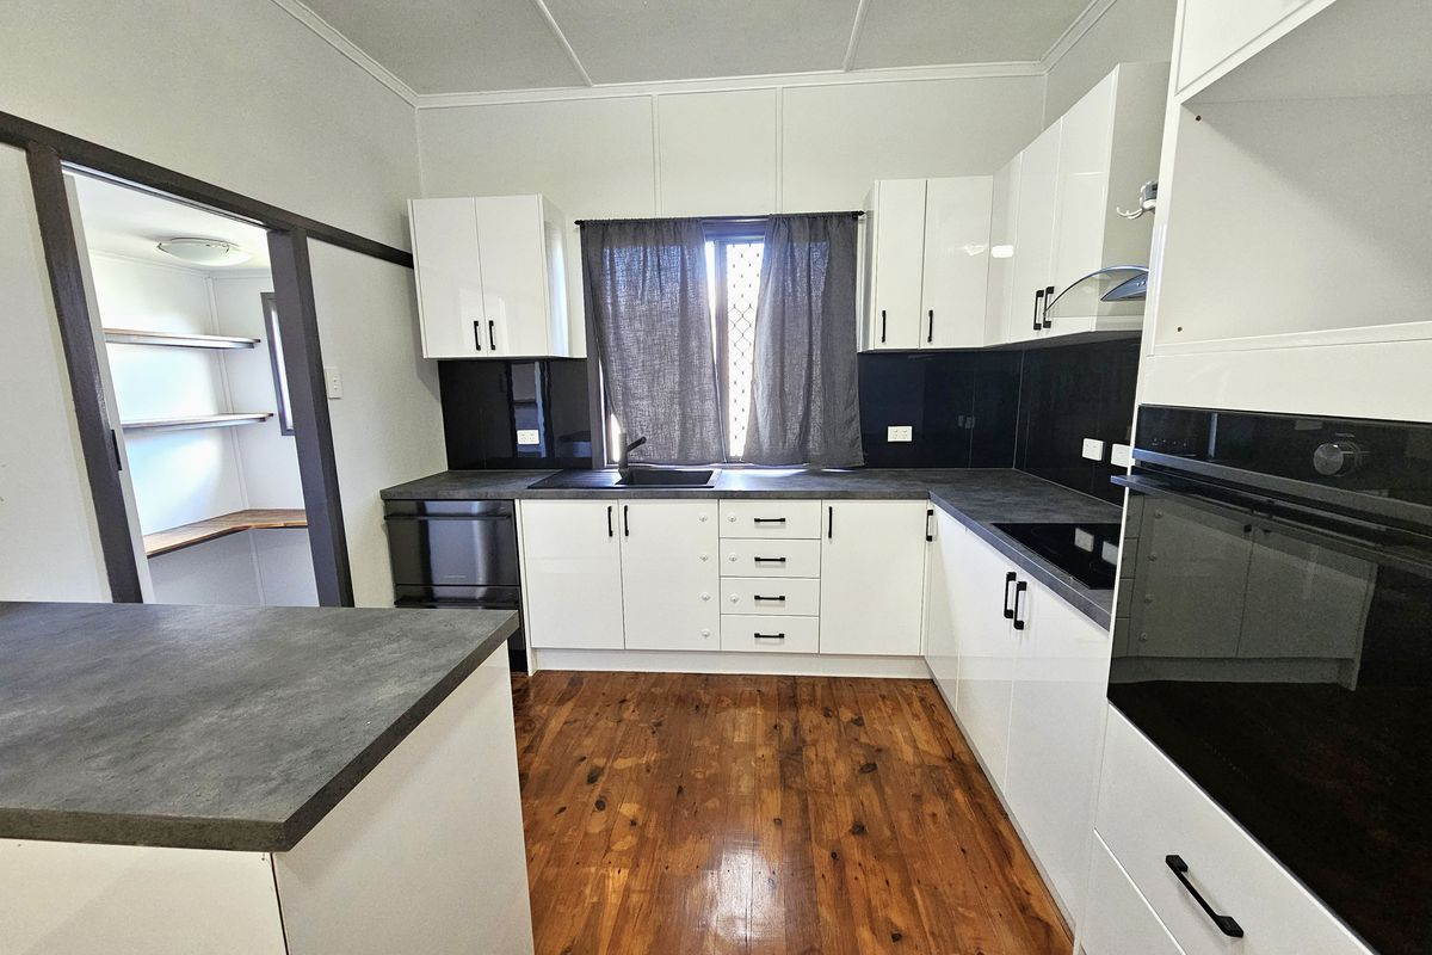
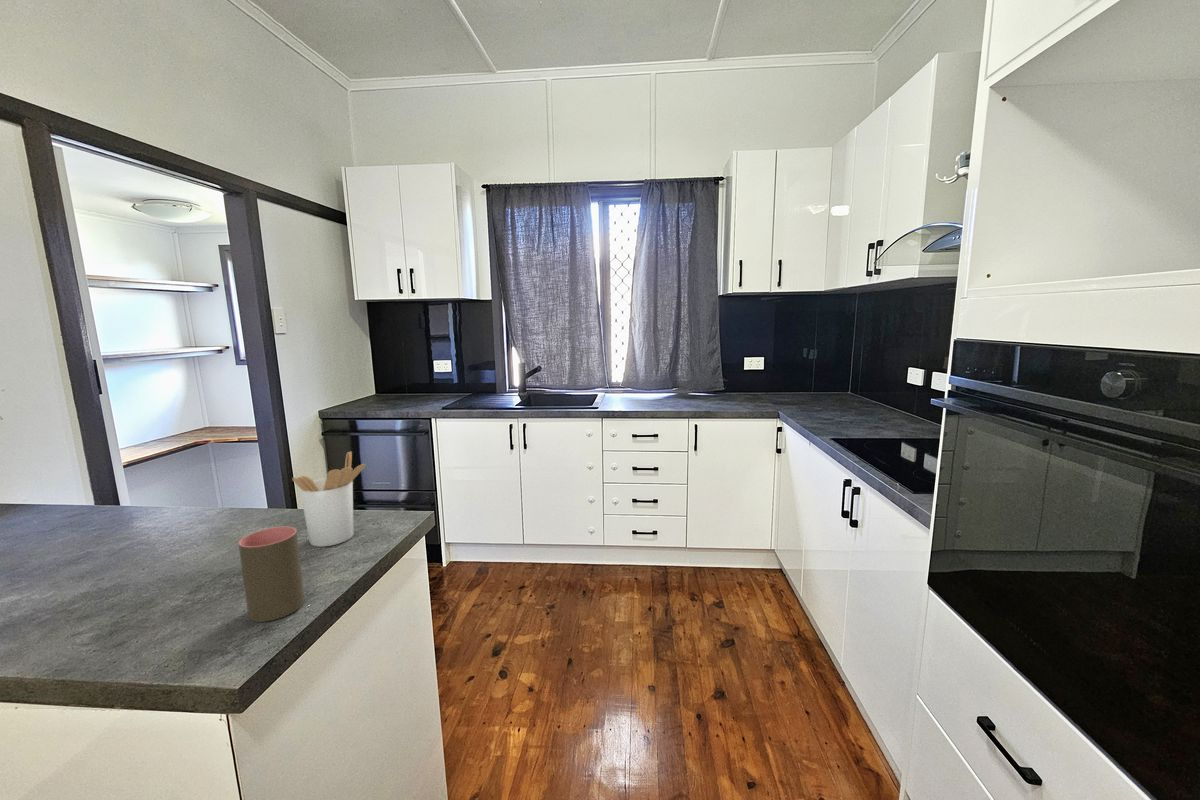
+ cup (272, 572)
+ utensil holder (335, 499)
